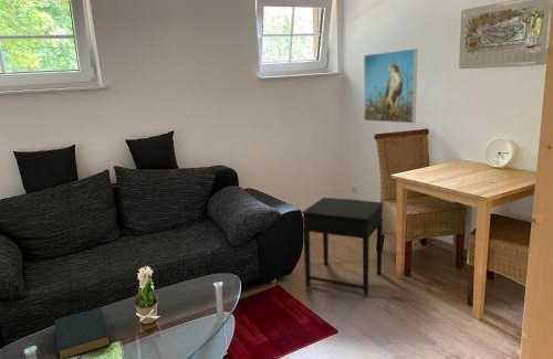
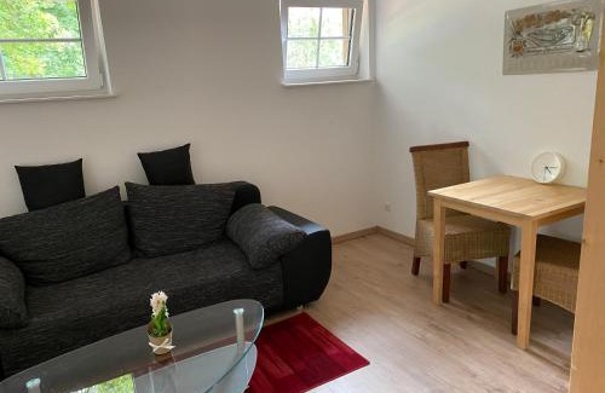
- hardback book (82, 331)
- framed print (388, 87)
- side table (344, 235)
